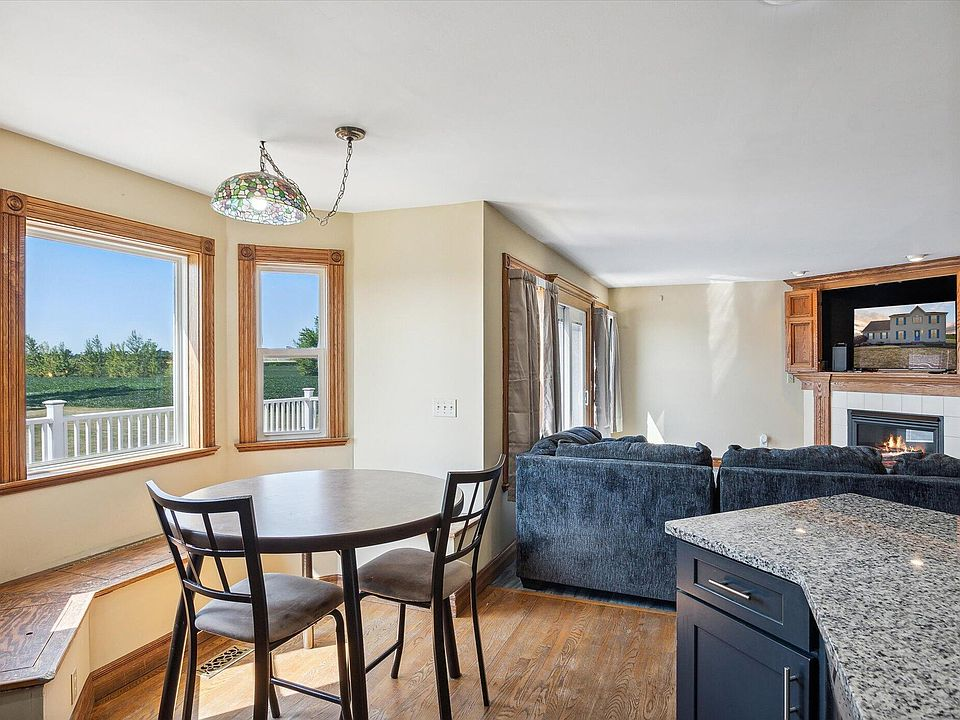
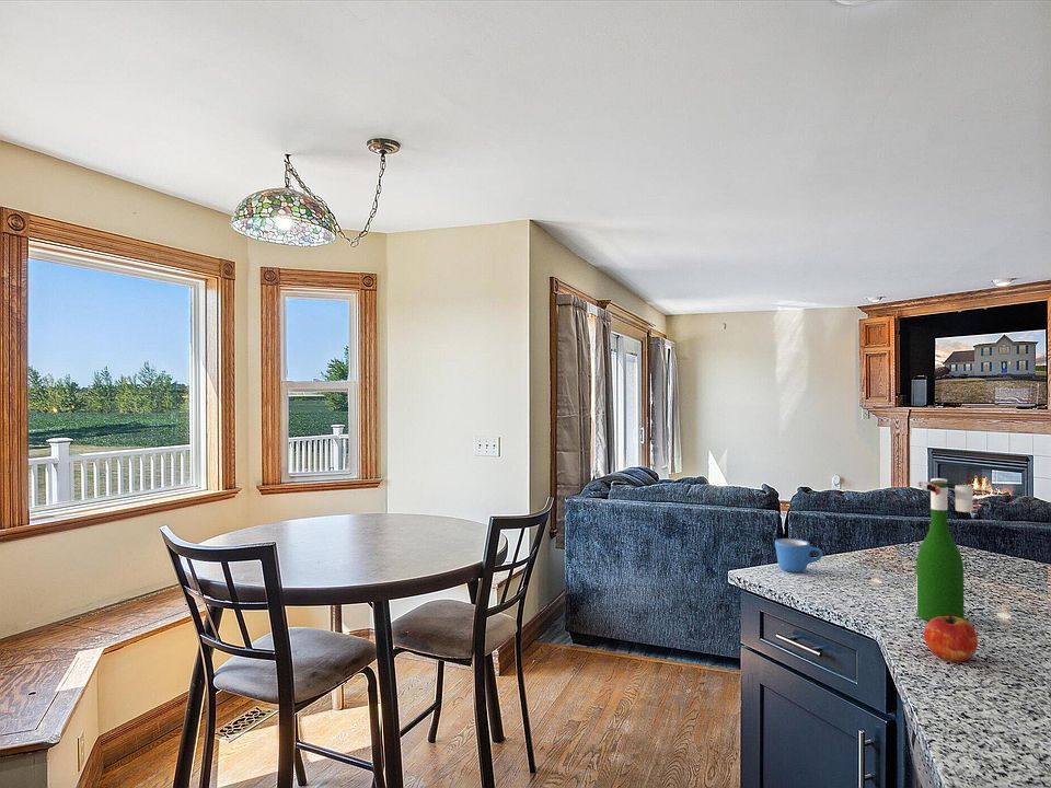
+ mug (798, 556)
+ wine bottle (935, 548)
+ apple (950, 636)
